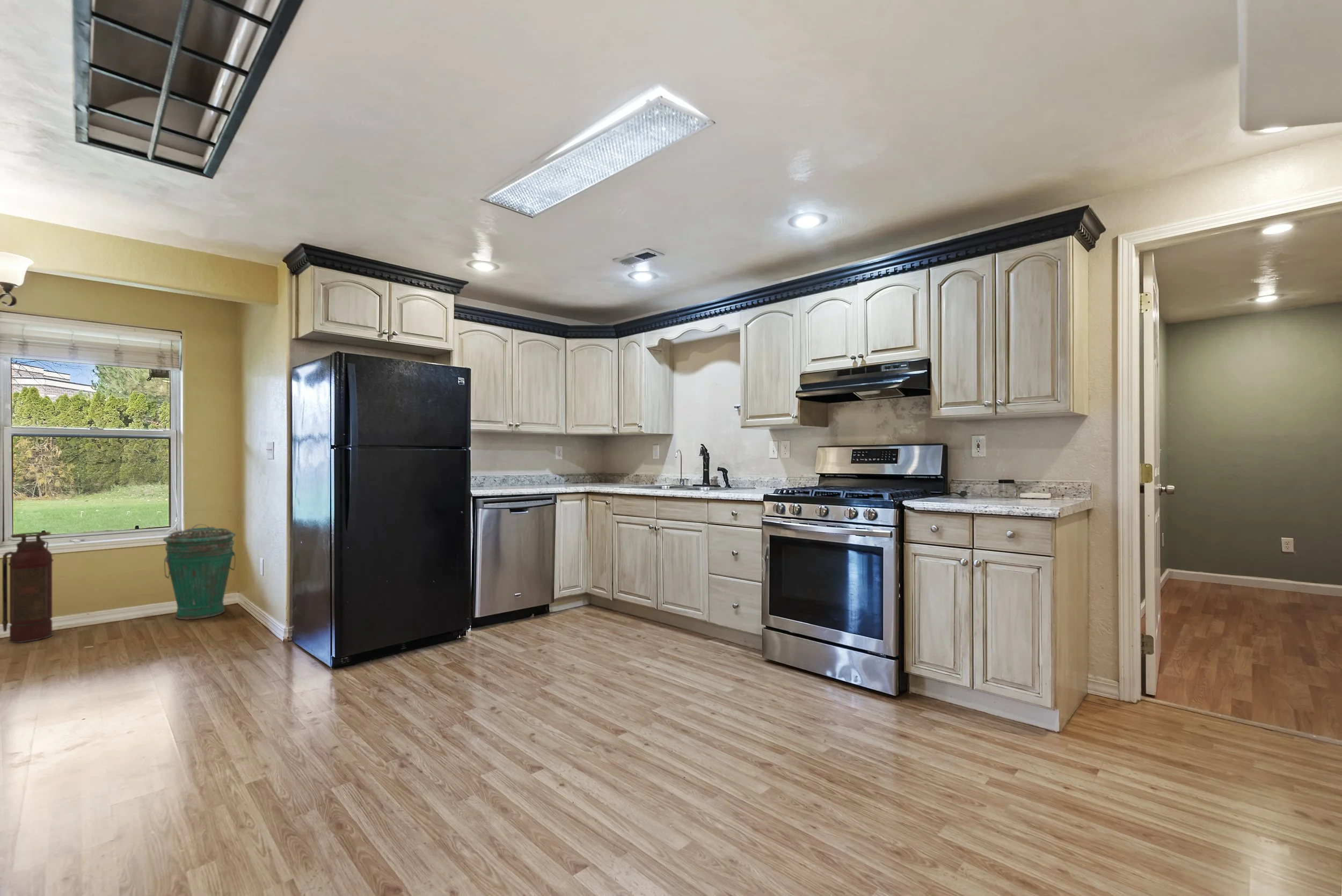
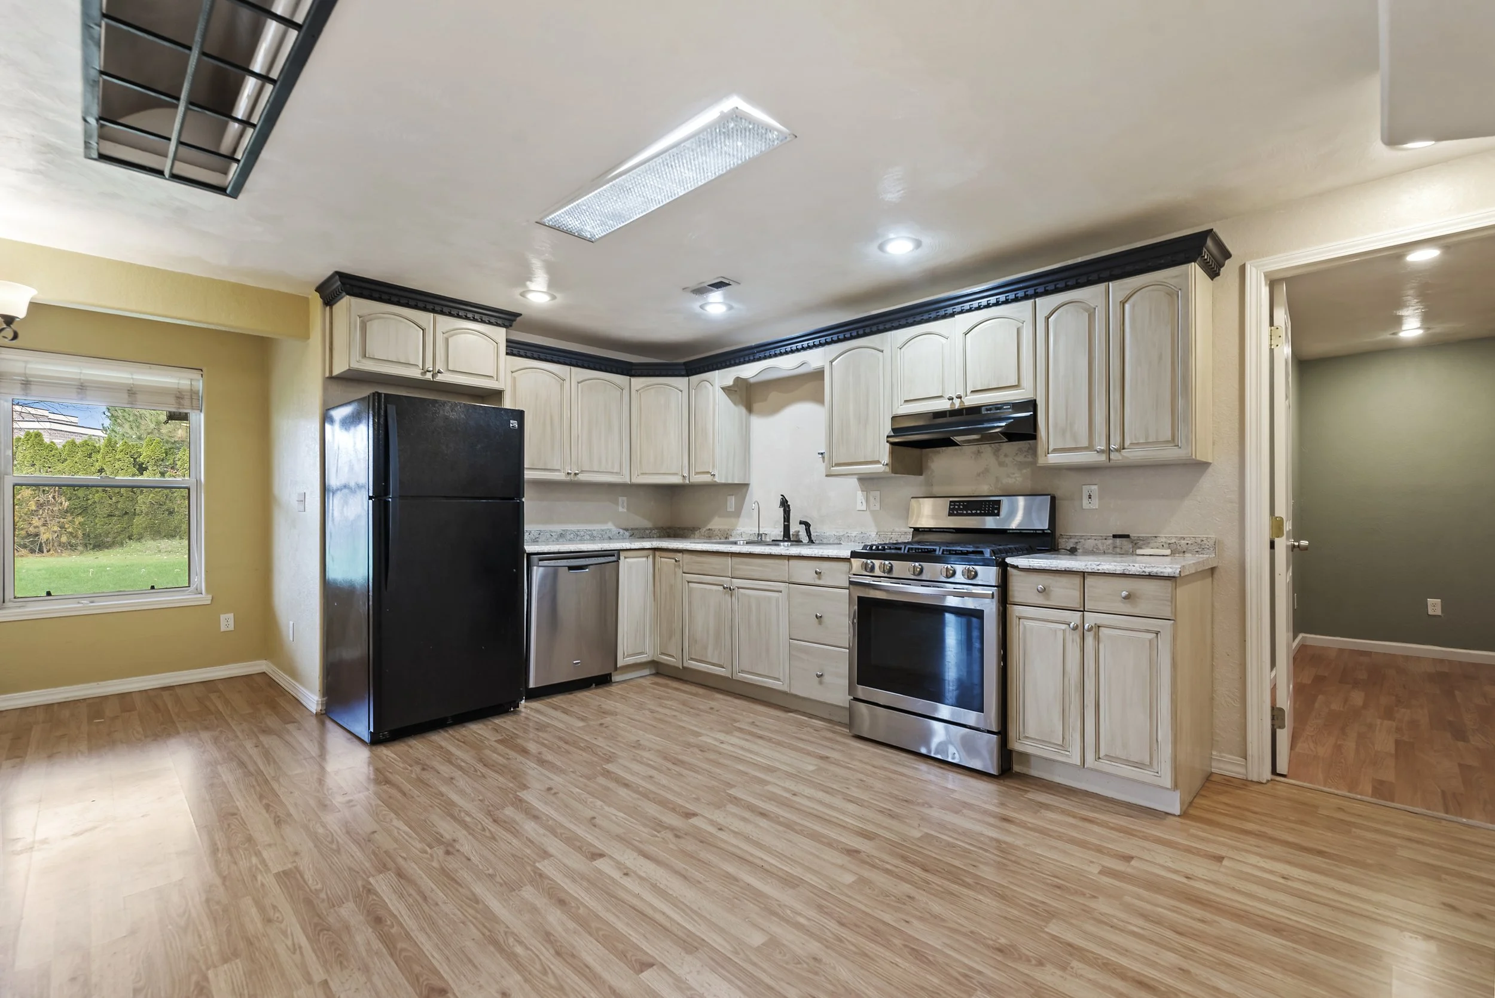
- trash can (200, 569)
- fire extinguisher (28, 586)
